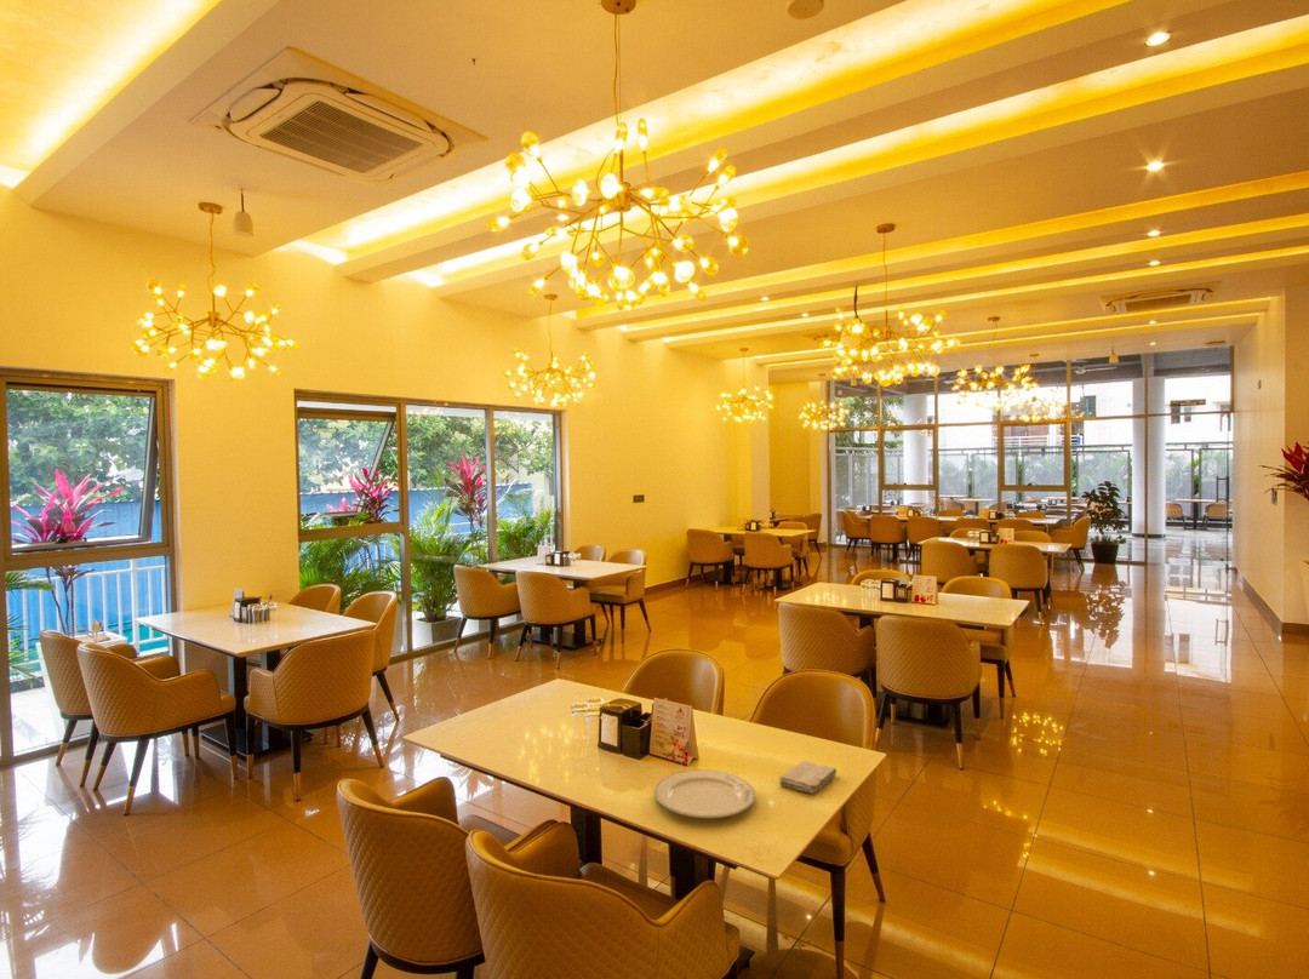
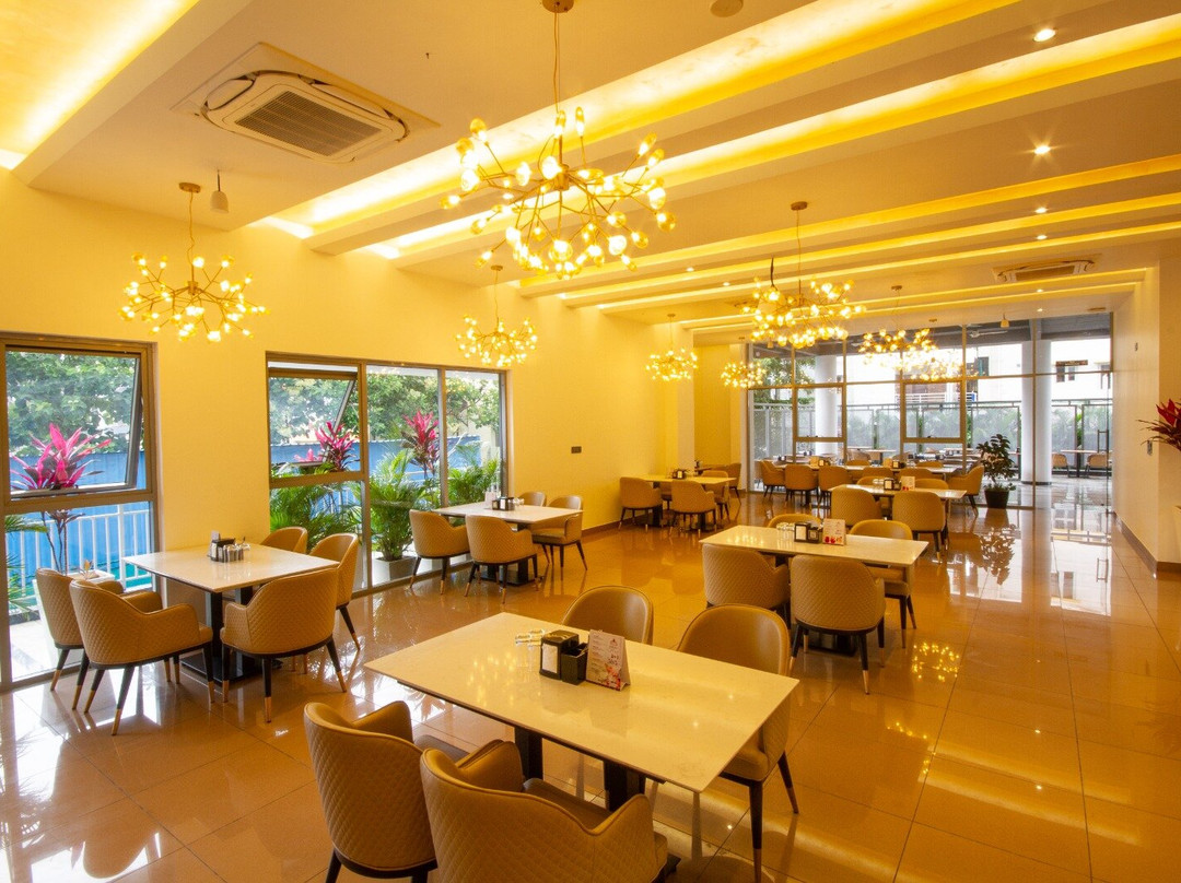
- chinaware (704, 795)
- washcloth (807, 775)
